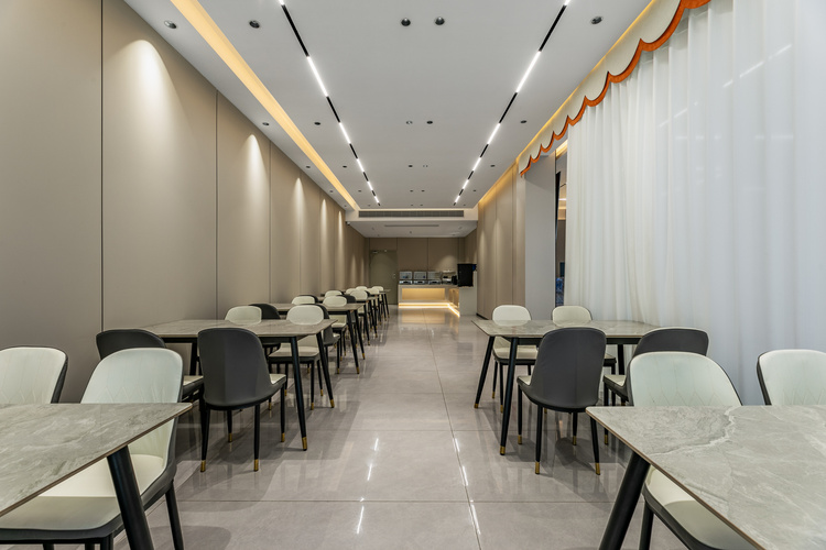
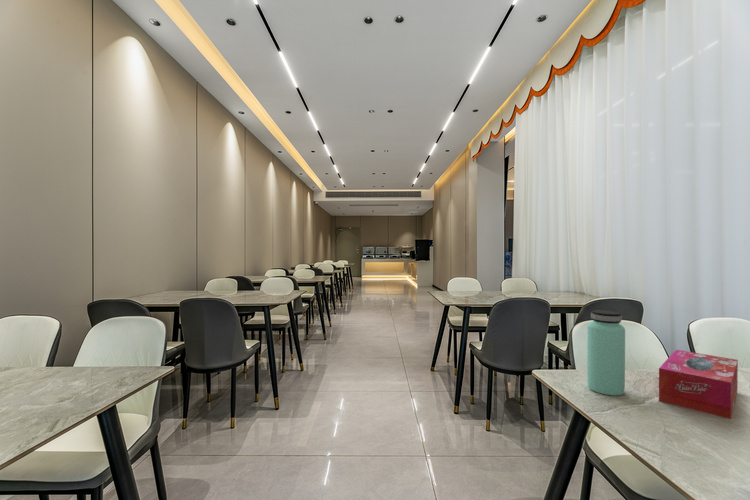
+ tissue box (699, 379)
+ bottle (605, 350)
